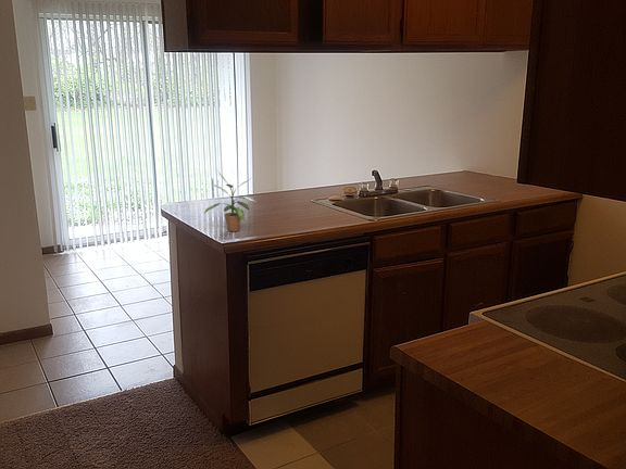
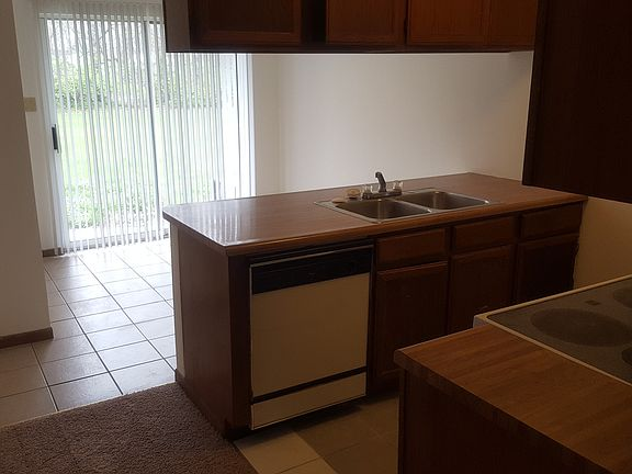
- potted plant (230, 197)
